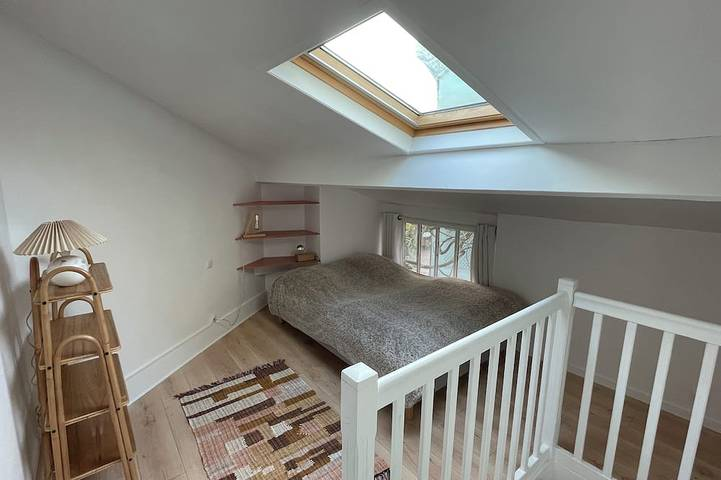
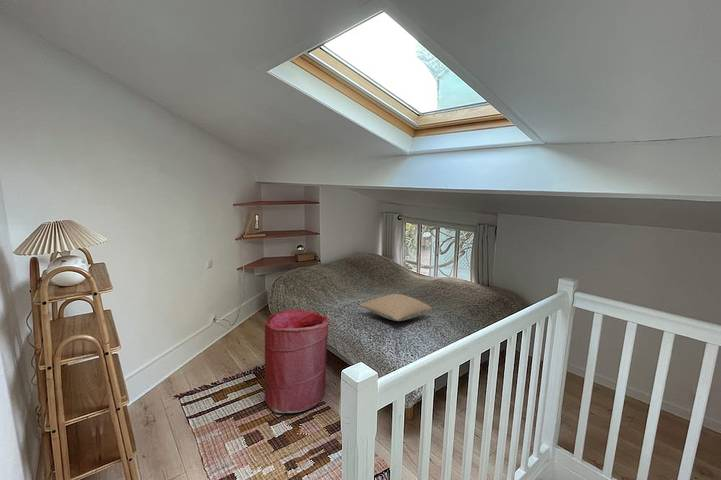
+ pillow (395, 307)
+ laundry hamper (297, 355)
